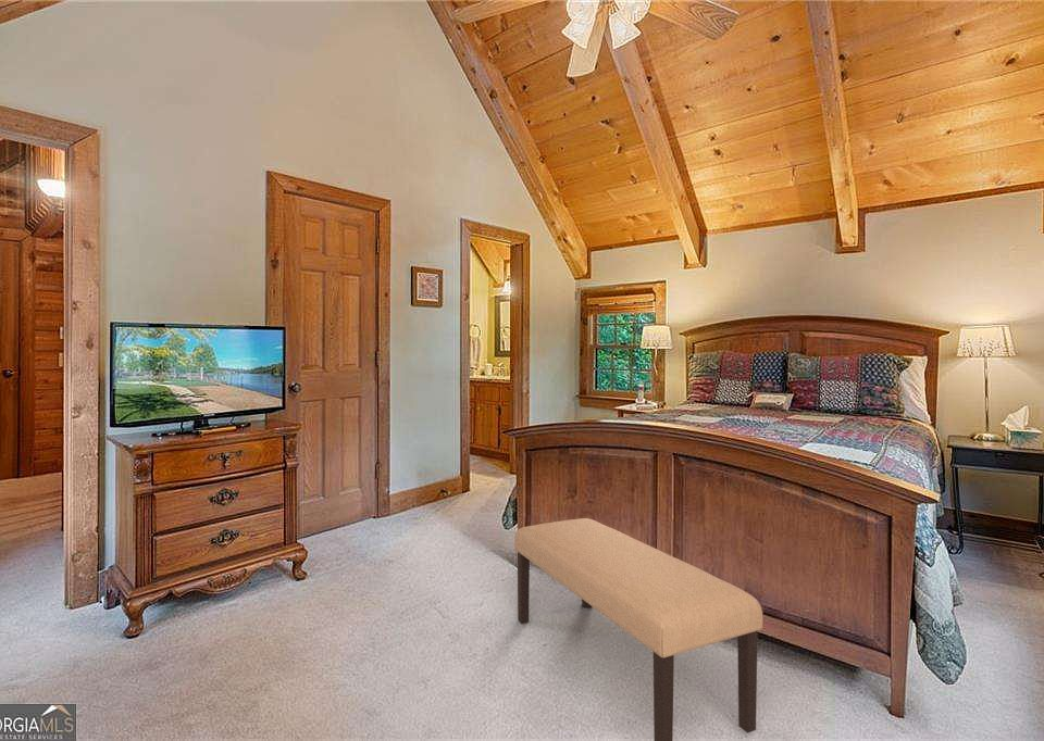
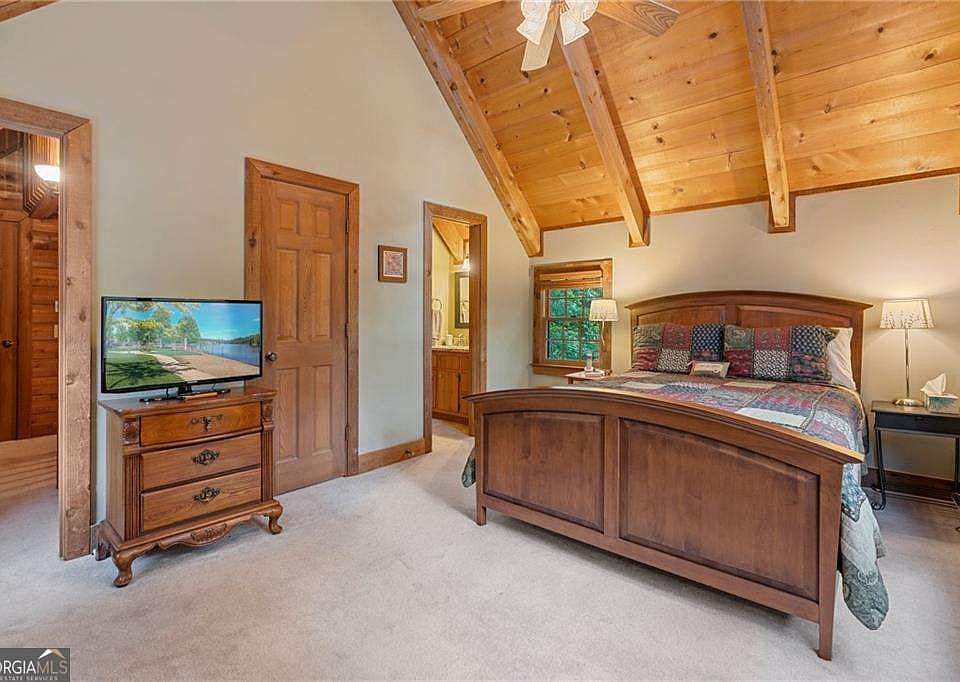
- bench (616, 608)
